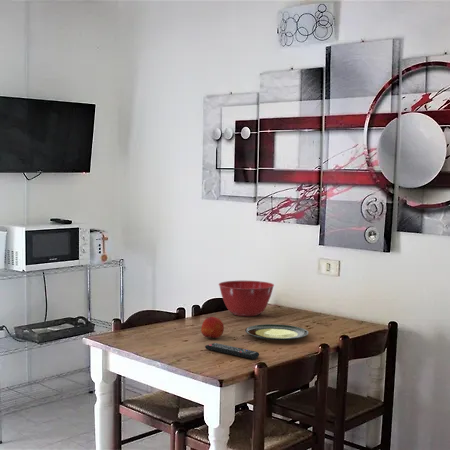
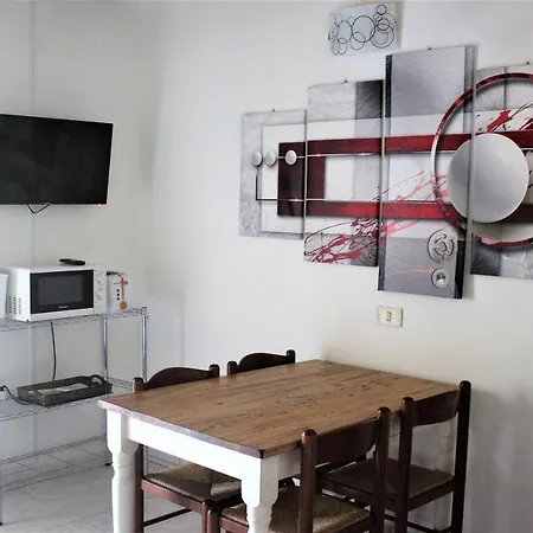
- fruit (212, 327)
- plate (276, 333)
- remote control (231, 350)
- mixing bowl (245, 298)
